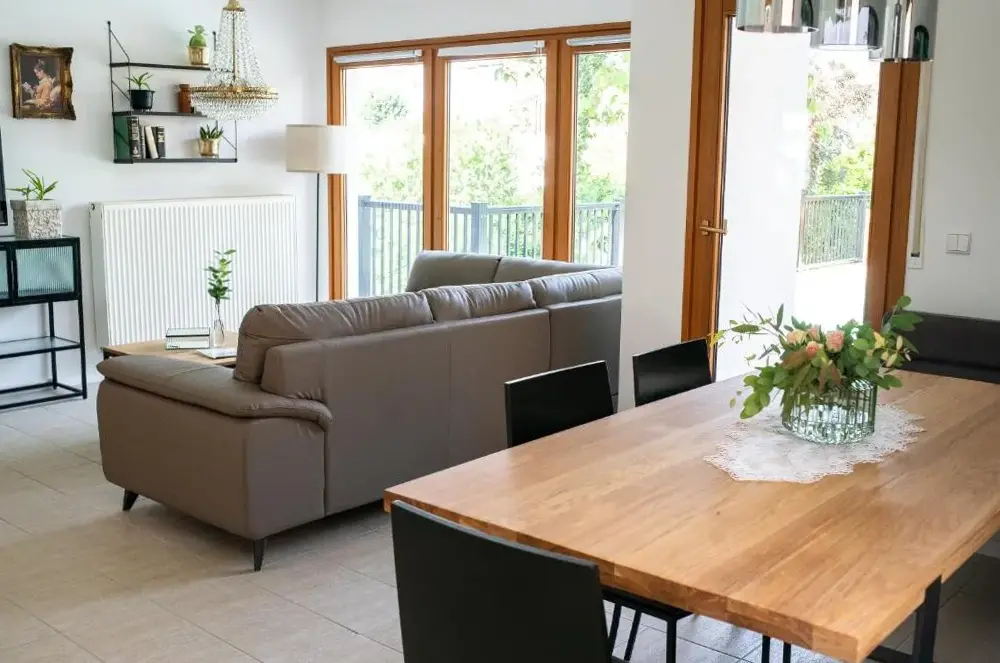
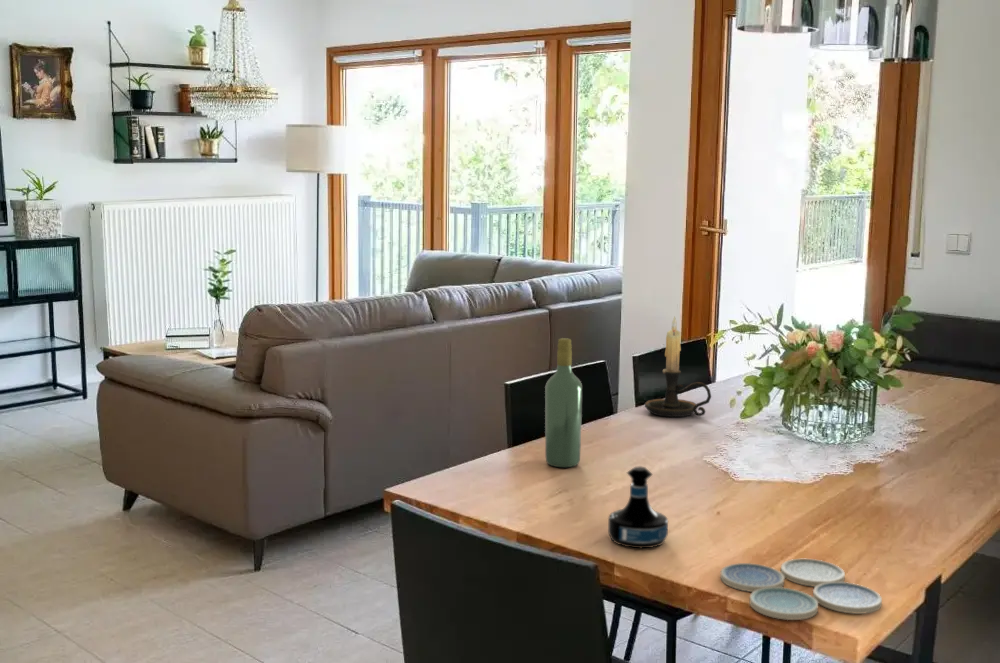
+ candle holder (678, 365)
+ wine bottle (563, 401)
+ tequila bottle (638, 504)
+ drink coaster (797, 590)
